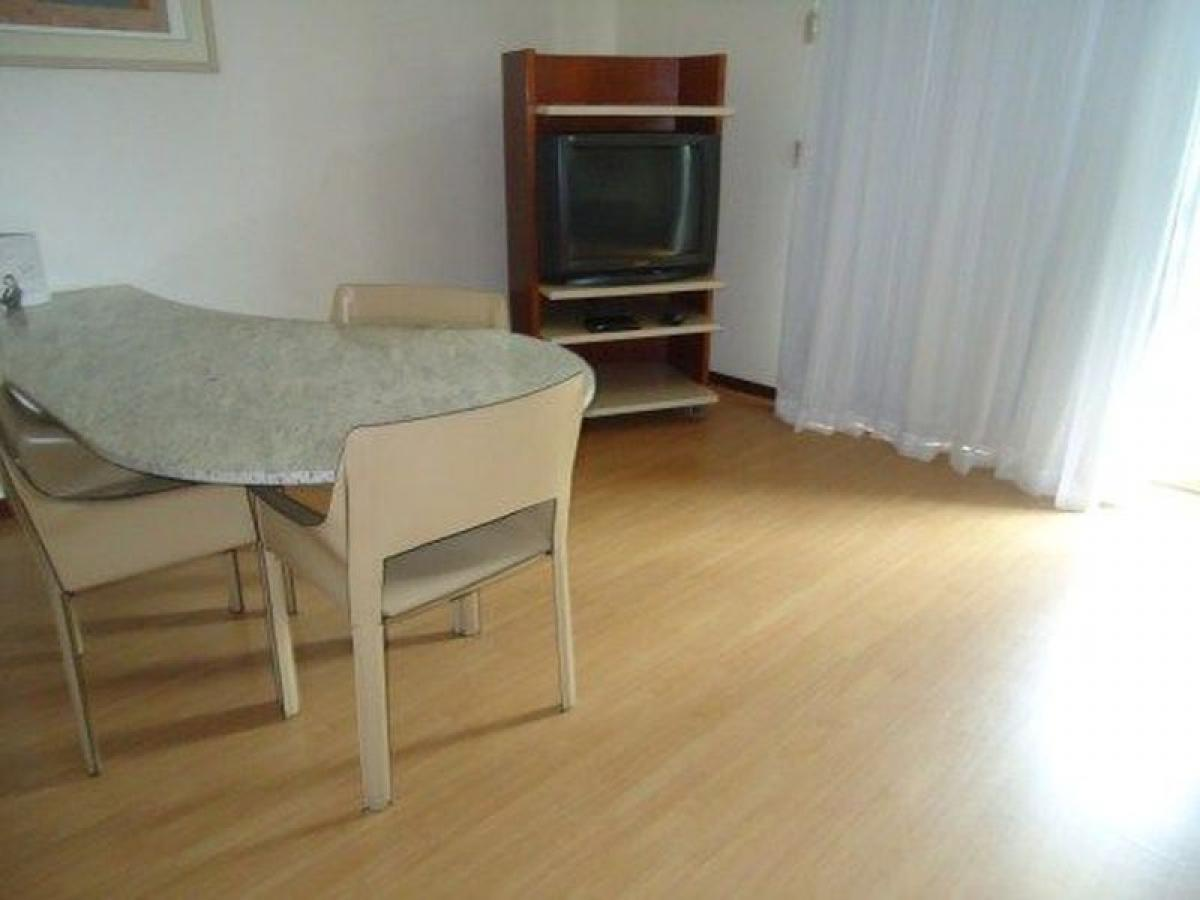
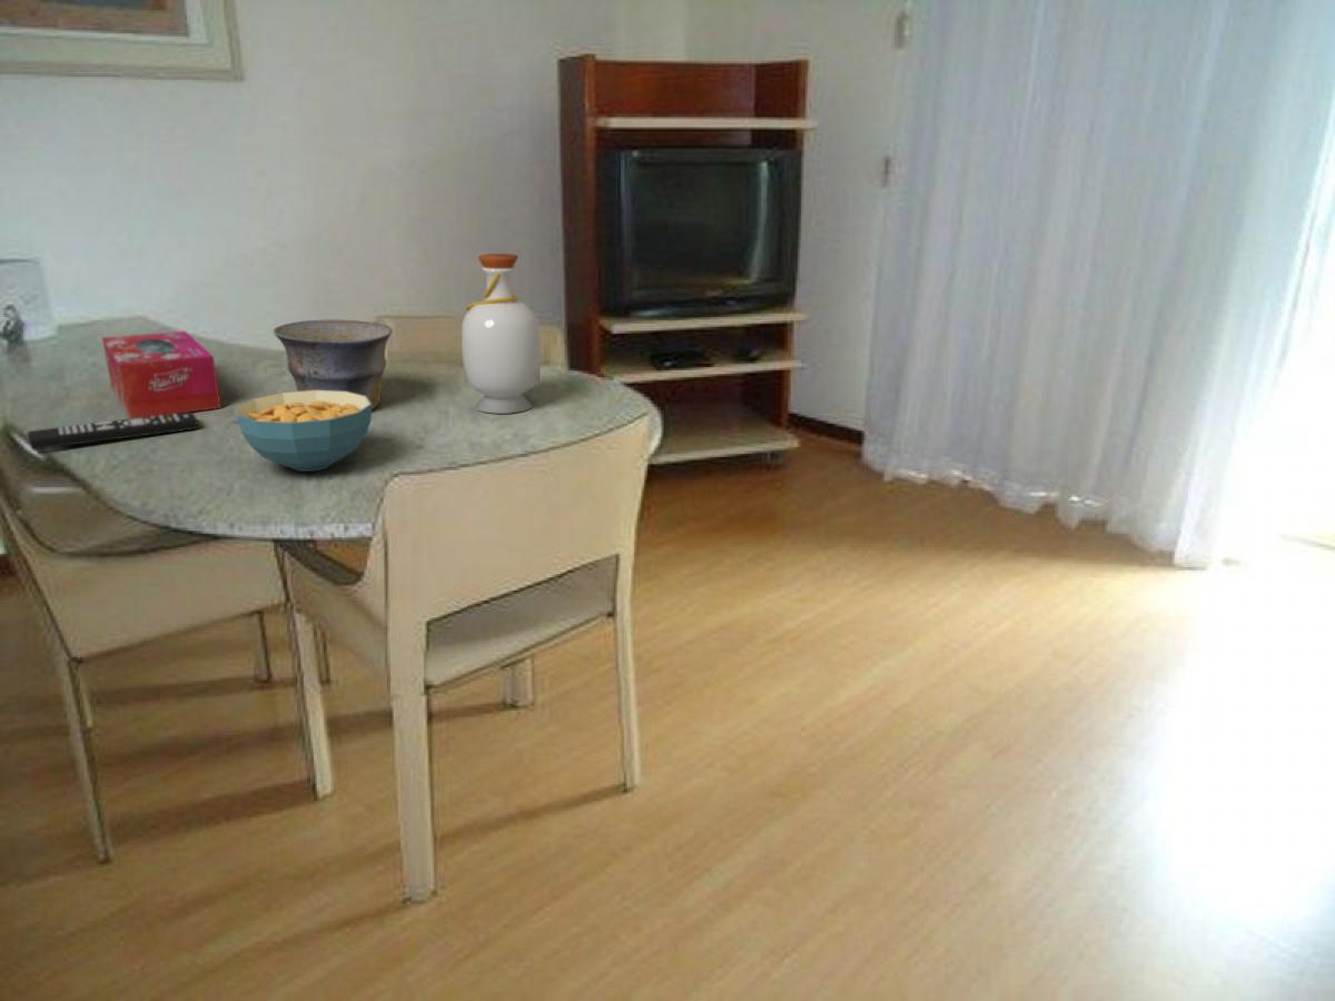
+ bowl (337, 368)
+ remote control (116, 429)
+ tissue box (159, 371)
+ cereal bowl (307, 435)
+ bottle (500, 333)
